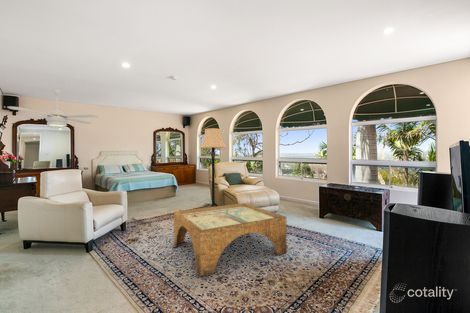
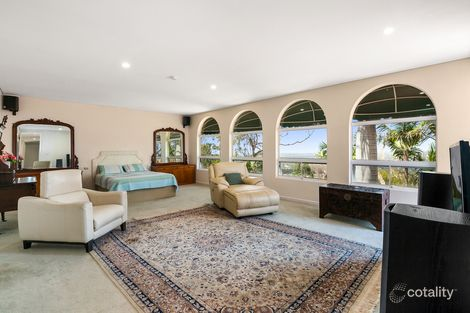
- ceiling fan (57, 108)
- lamp (213, 173)
- coffee table (227, 231)
